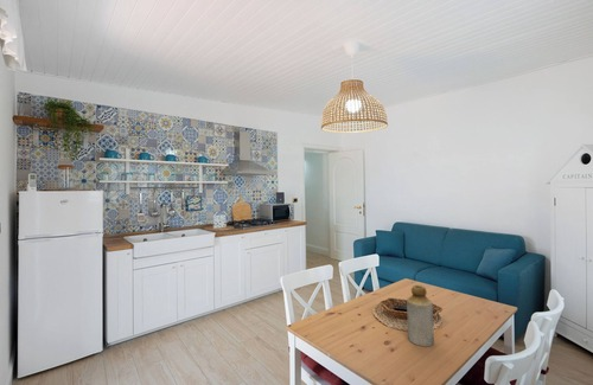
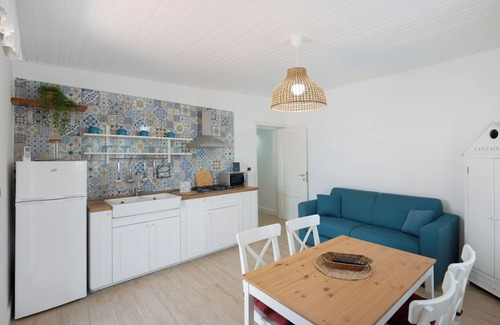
- bottle (420, 313)
